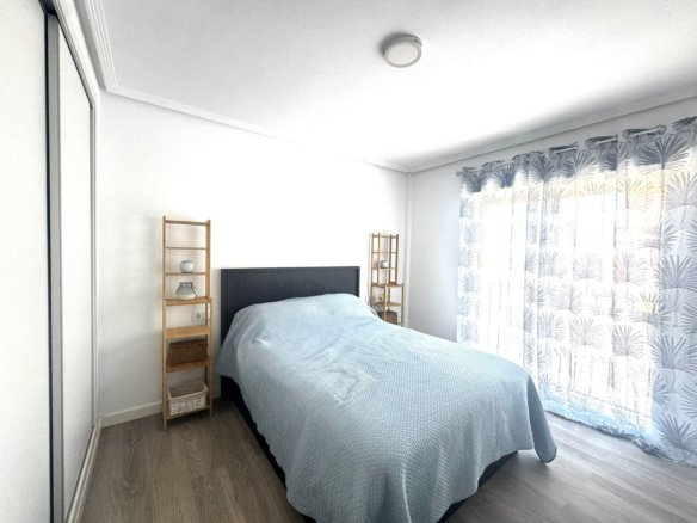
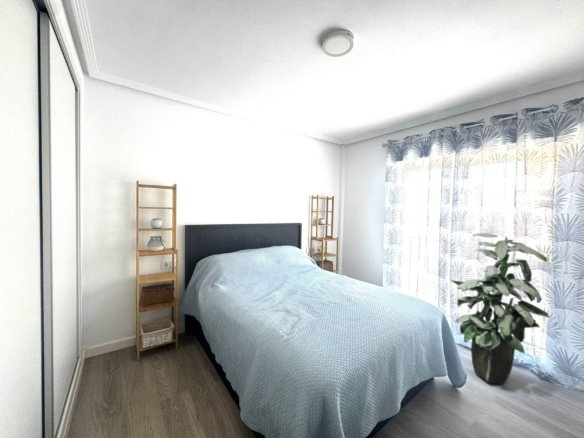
+ indoor plant (493, 304)
